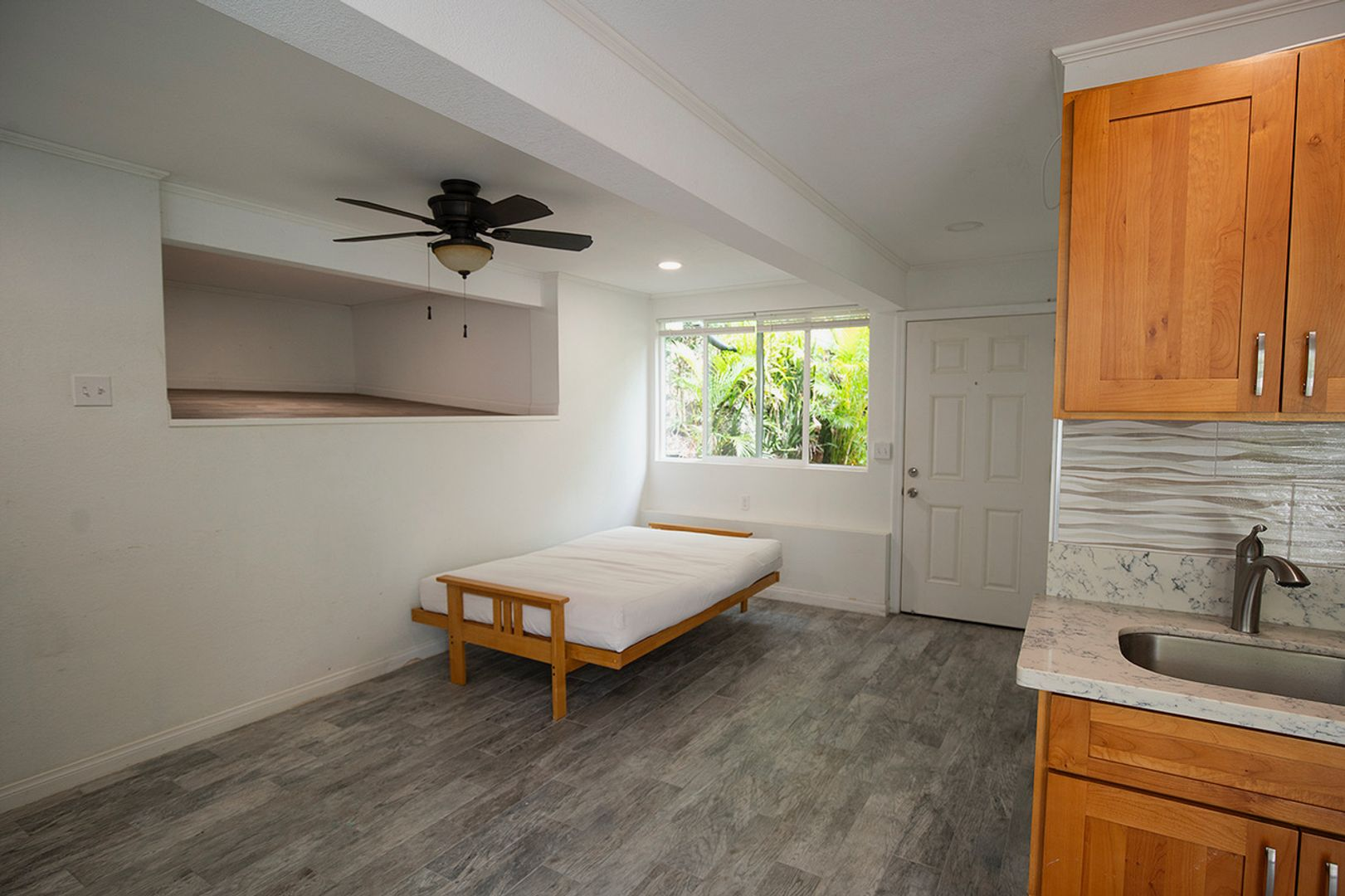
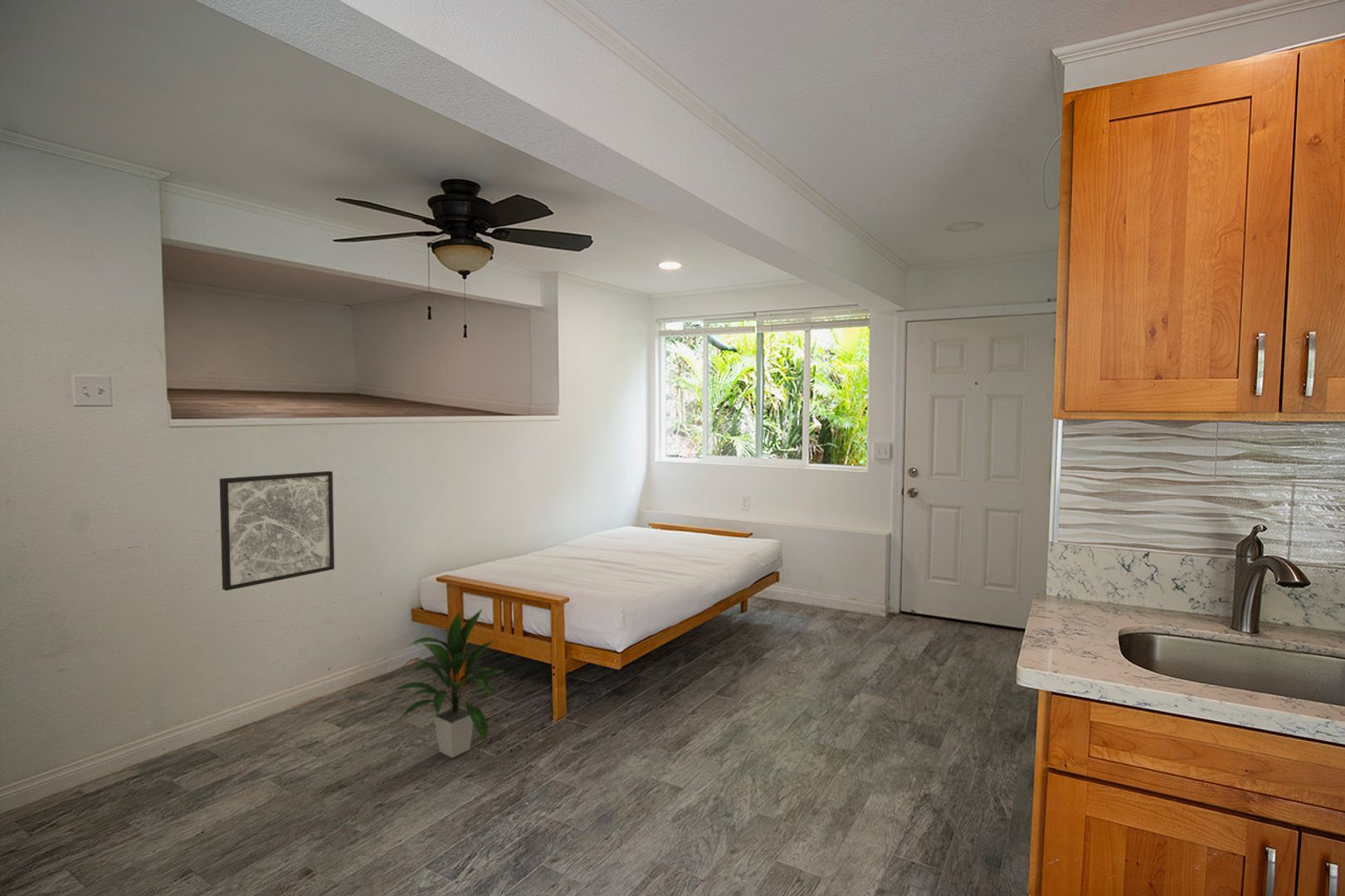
+ indoor plant (454, 684)
+ wall art (280, 527)
